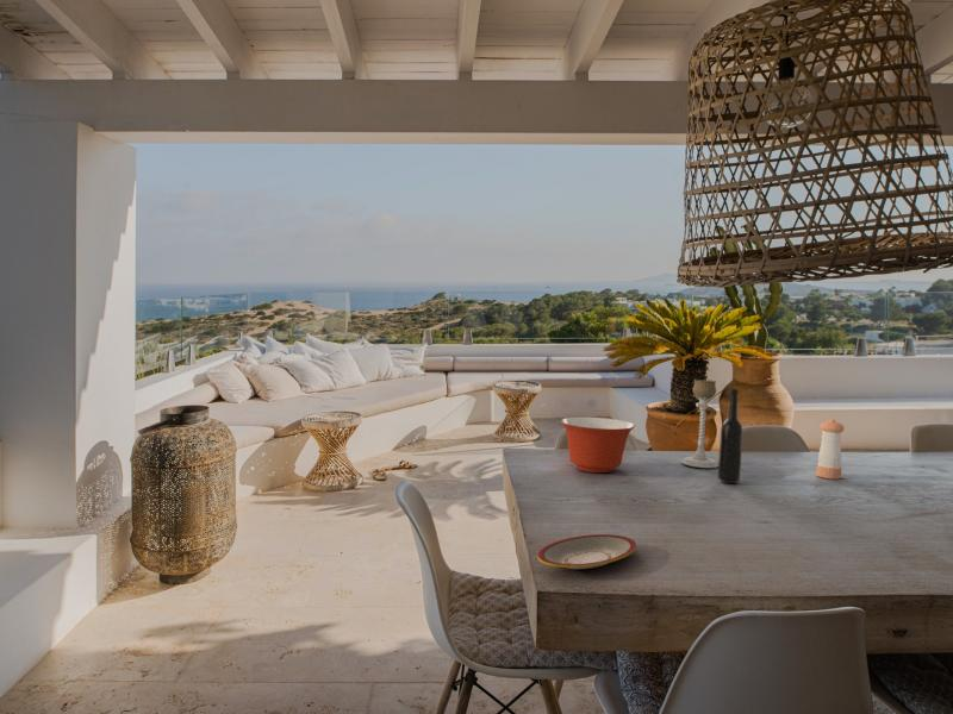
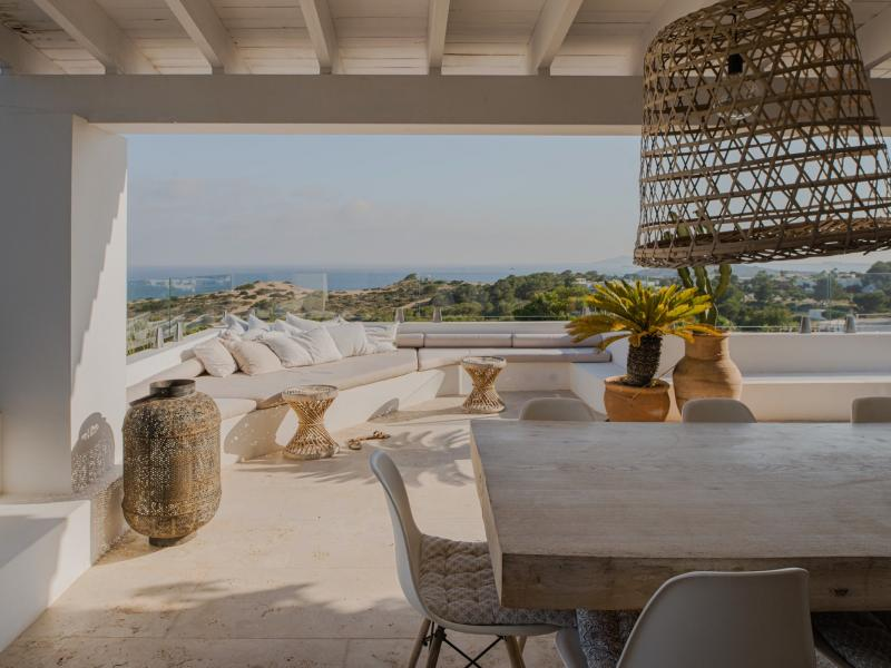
- bottle (731, 436)
- plate (587, 553)
- pepper shaker (830, 447)
- candle holder (702, 421)
- mixing bowl (596, 445)
